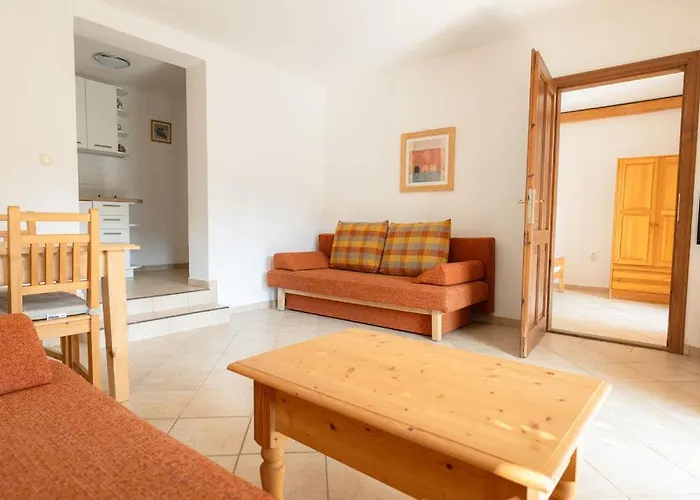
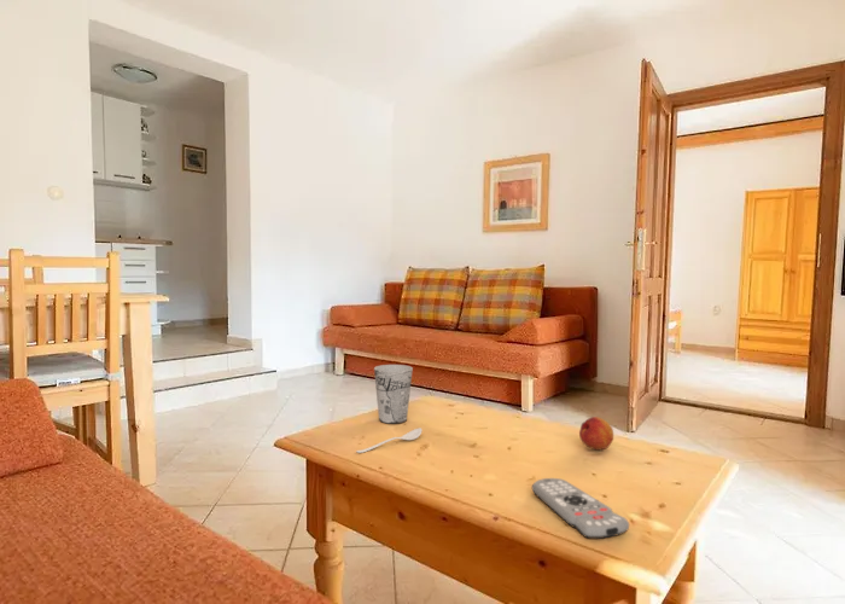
+ cup (392, 394)
+ remote control (573, 505)
+ fruit (596, 432)
+ spoon (390, 440)
